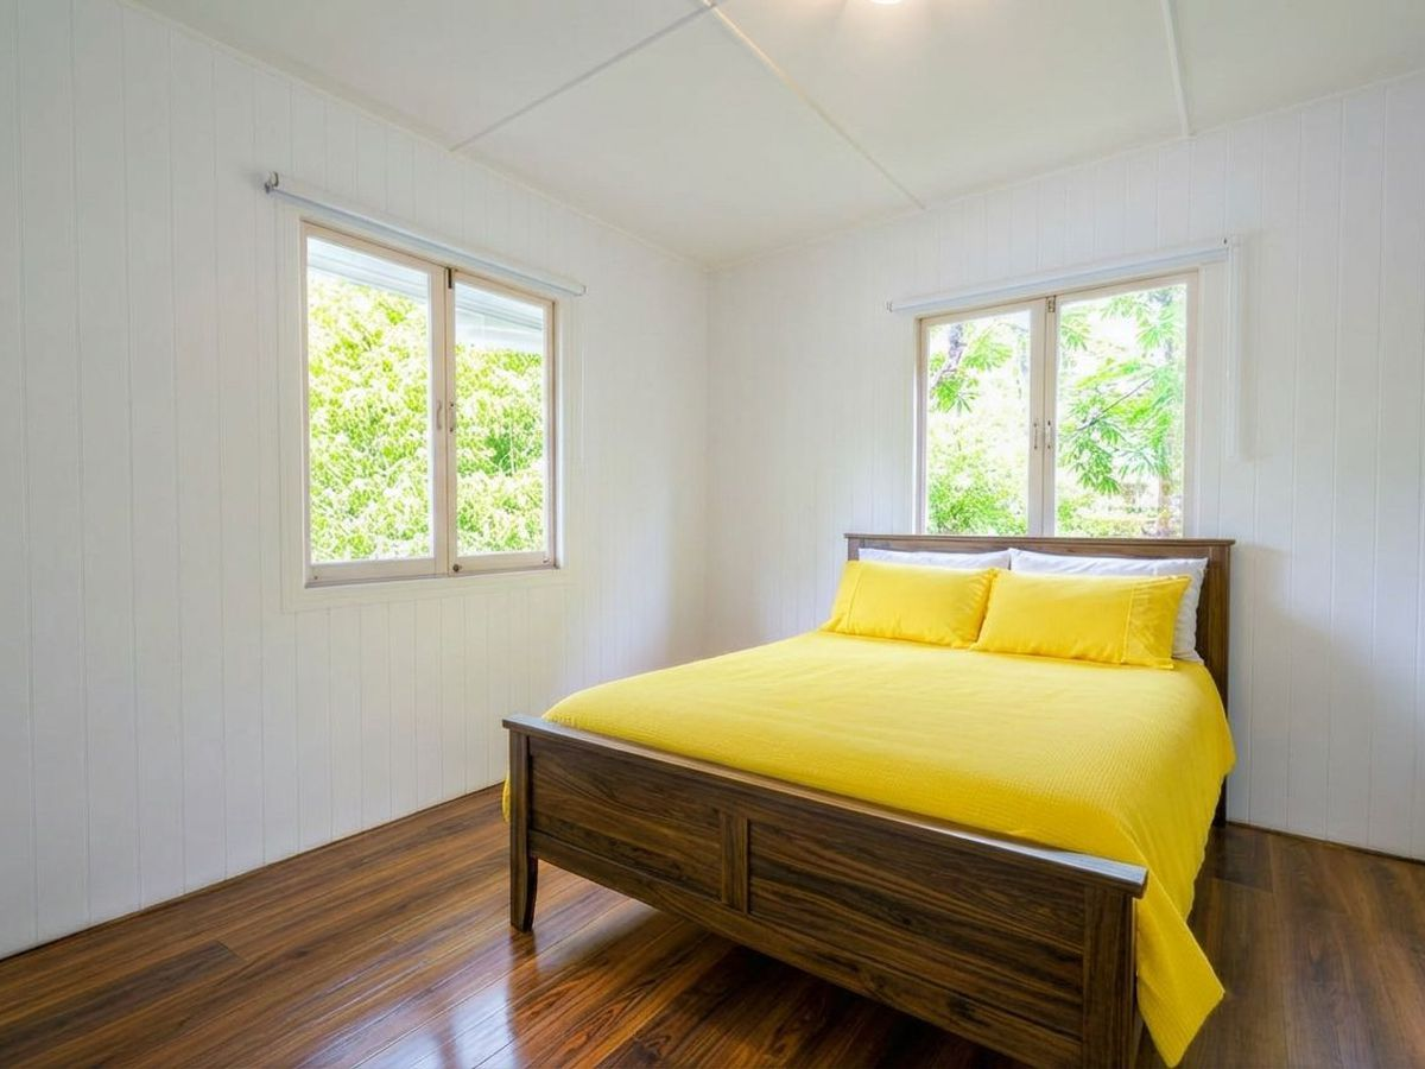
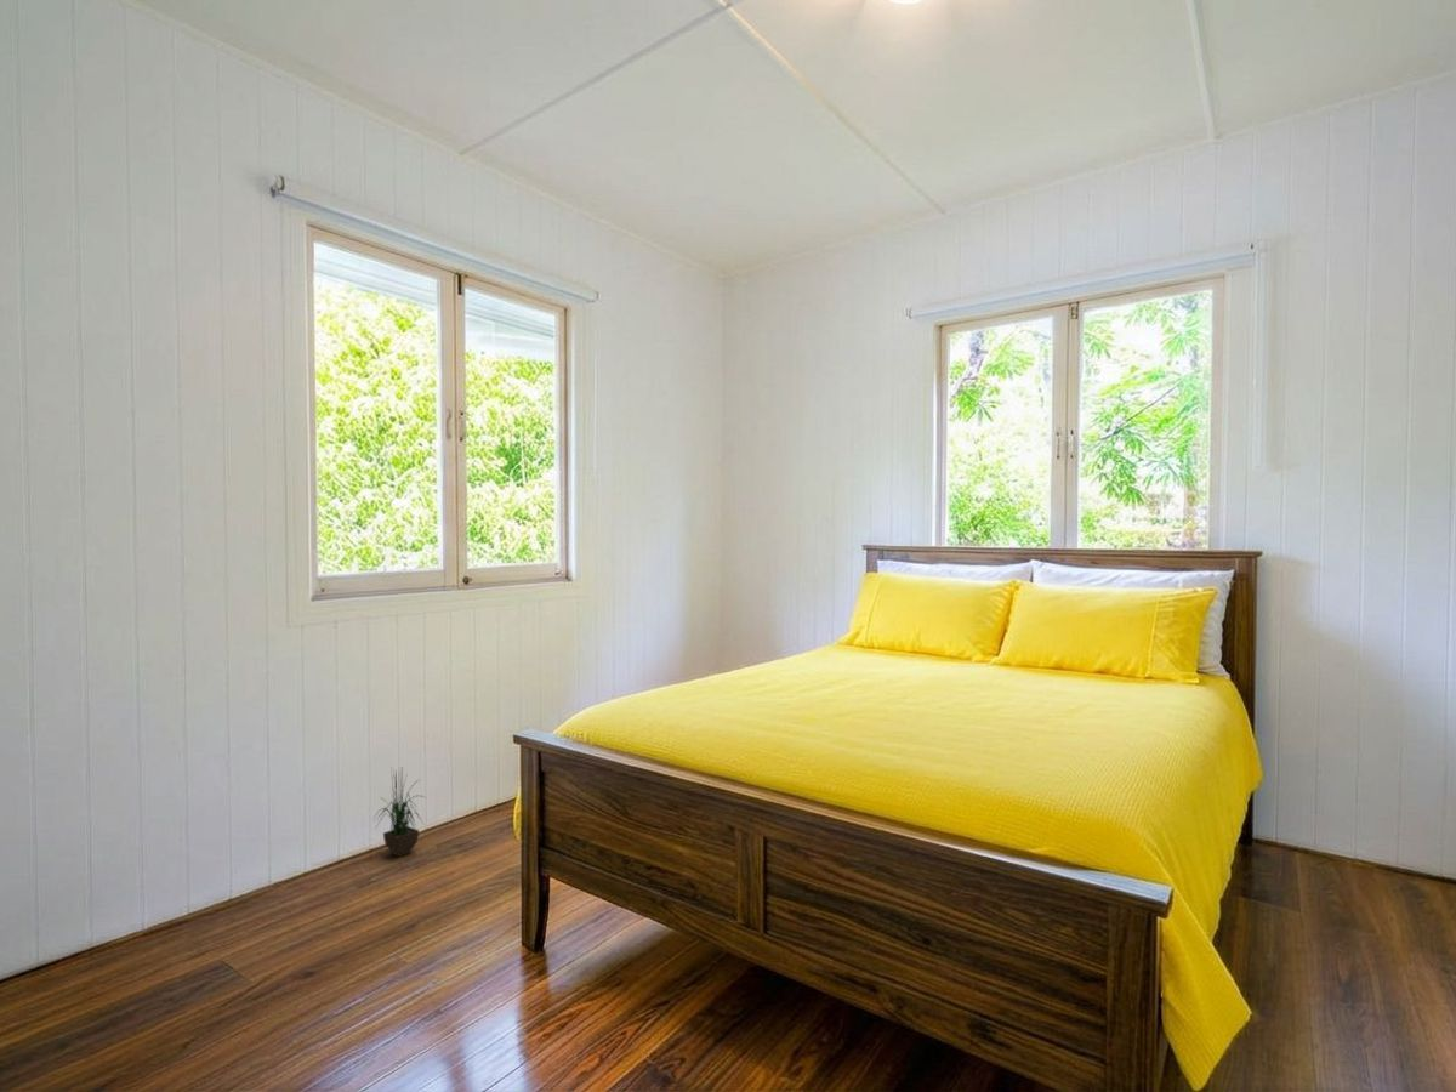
+ potted plant (398, 803)
